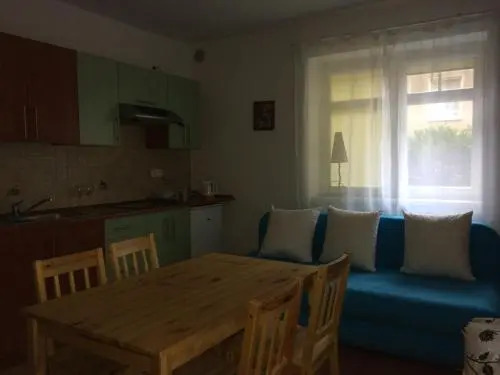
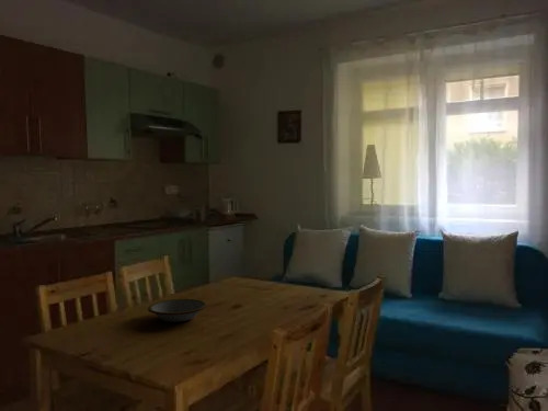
+ bowl (178, 311)
